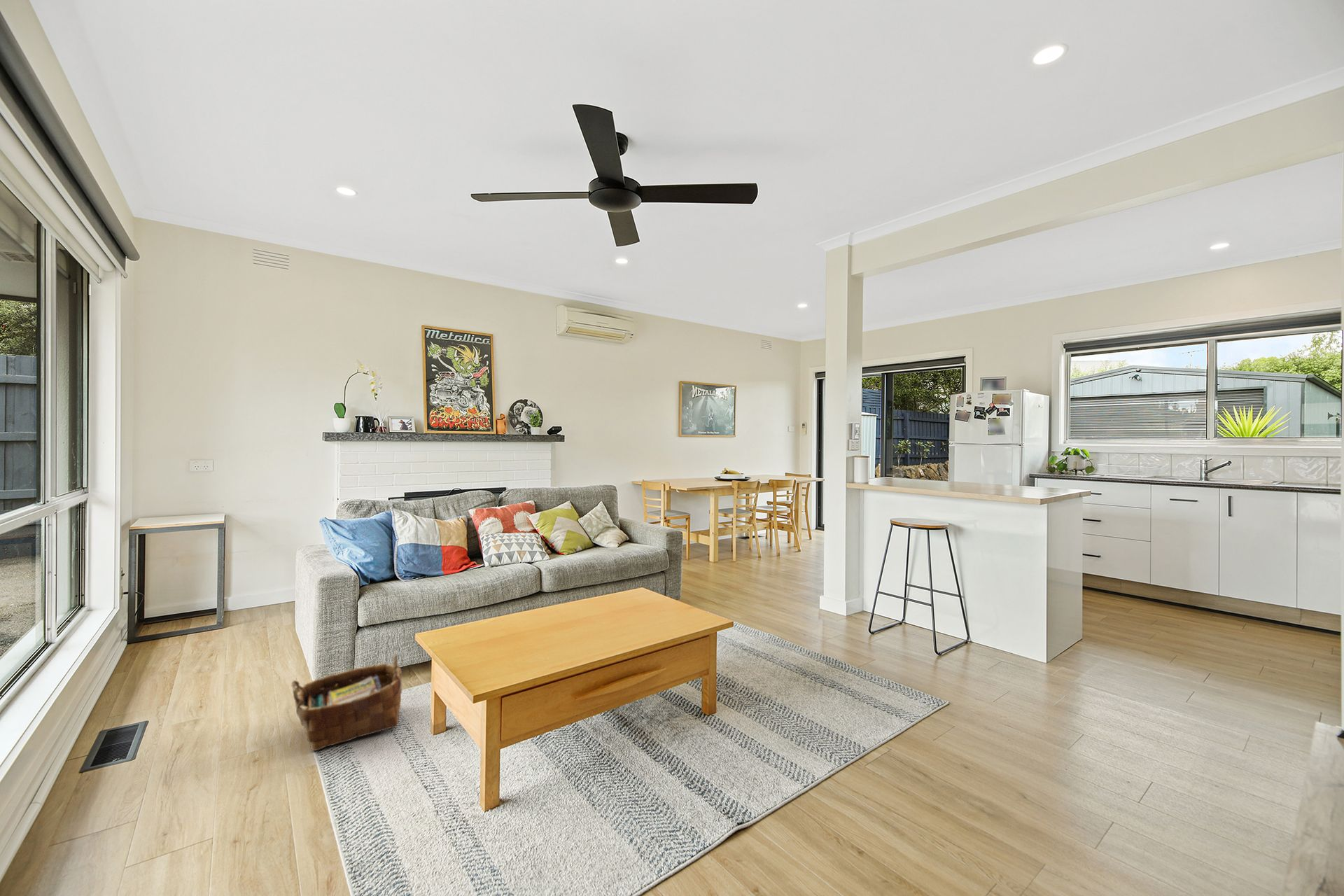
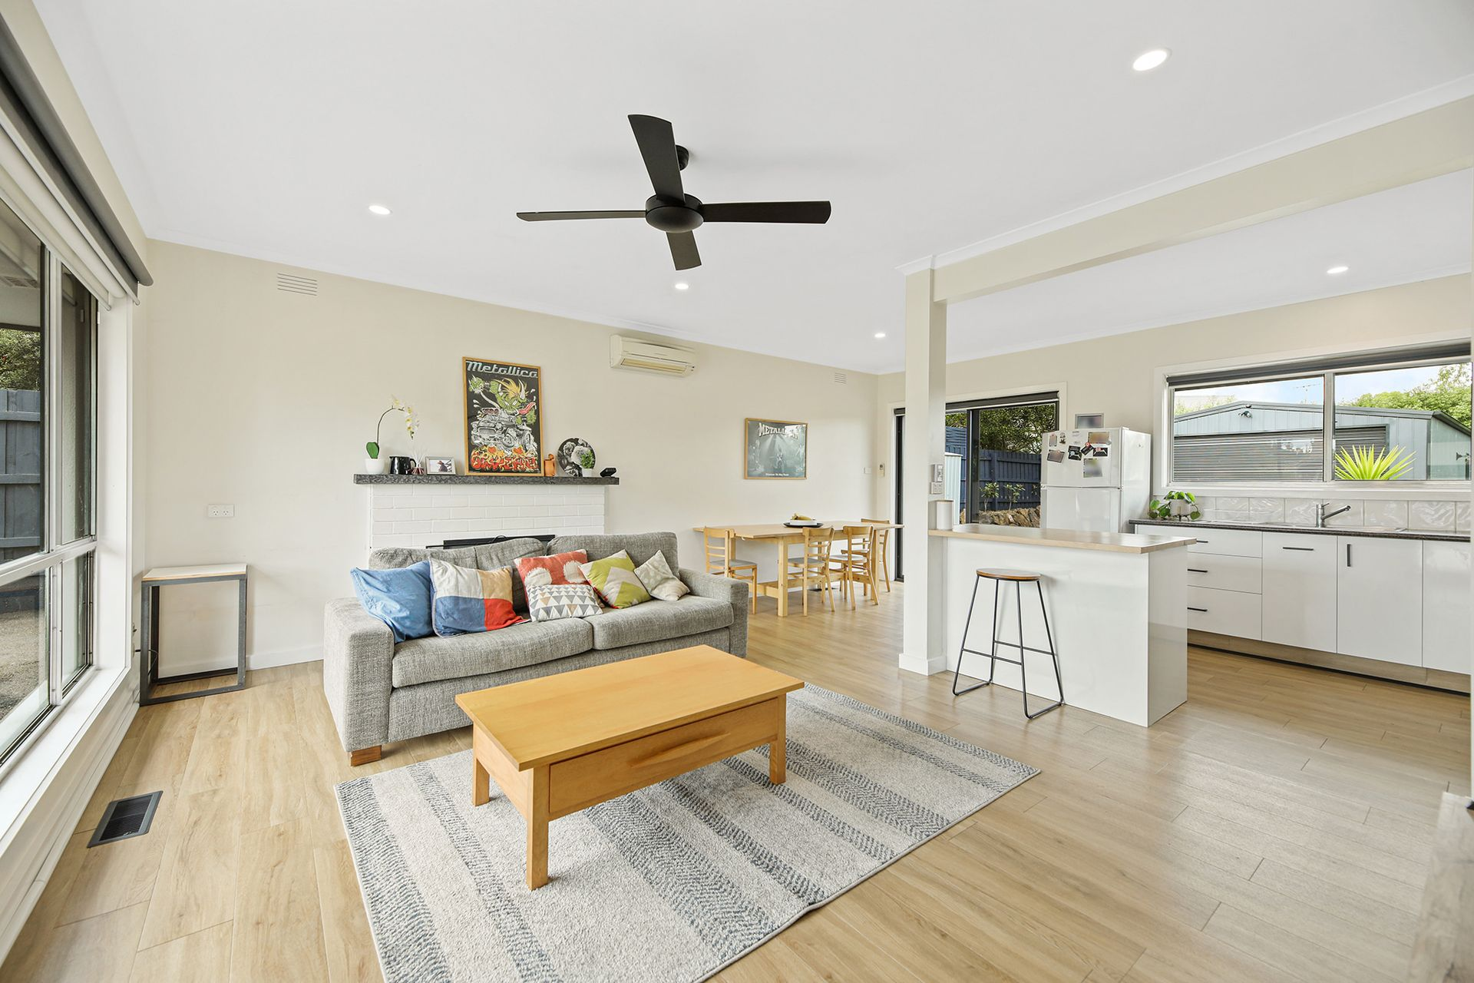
- woven basket (349, 696)
